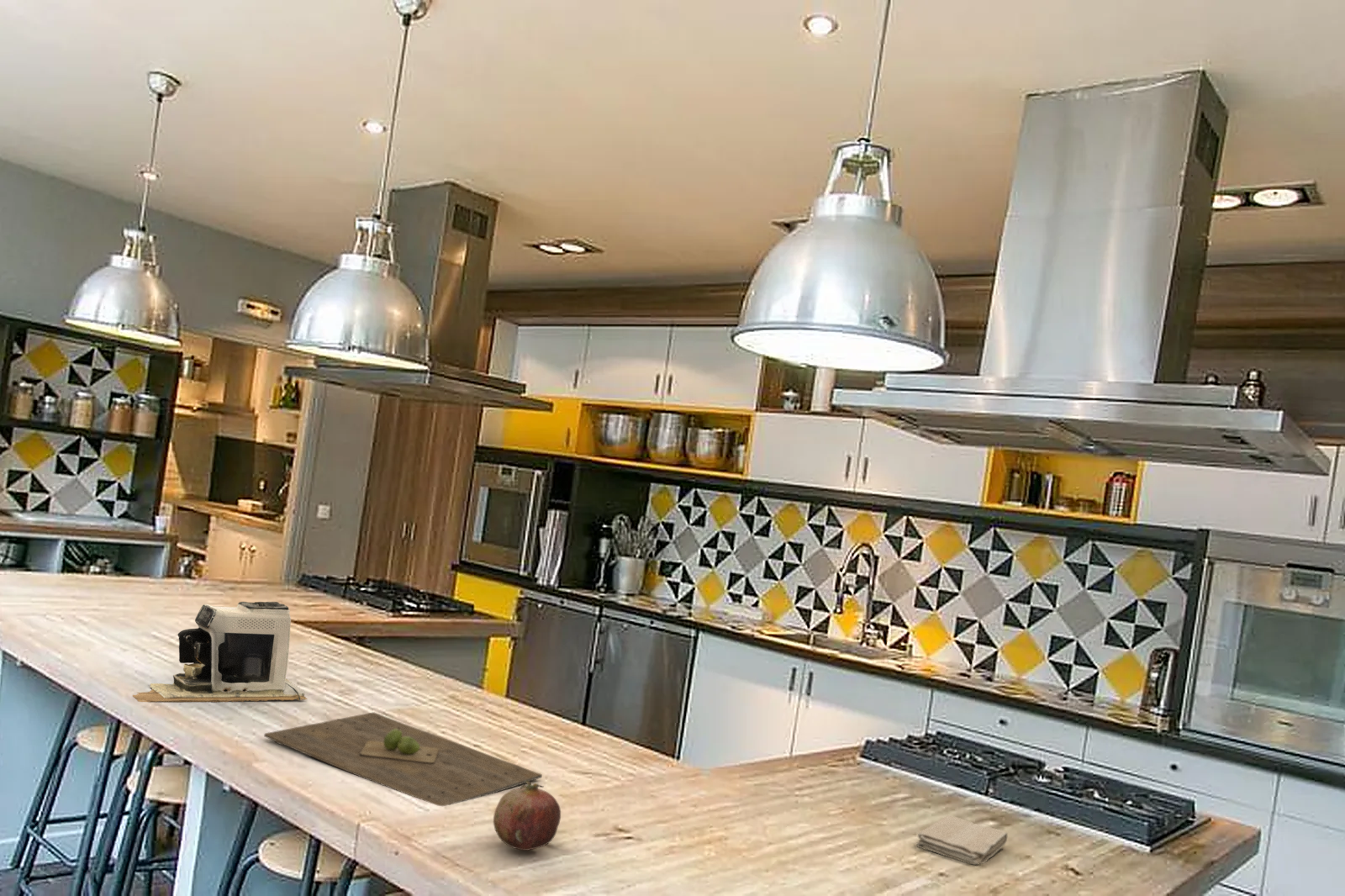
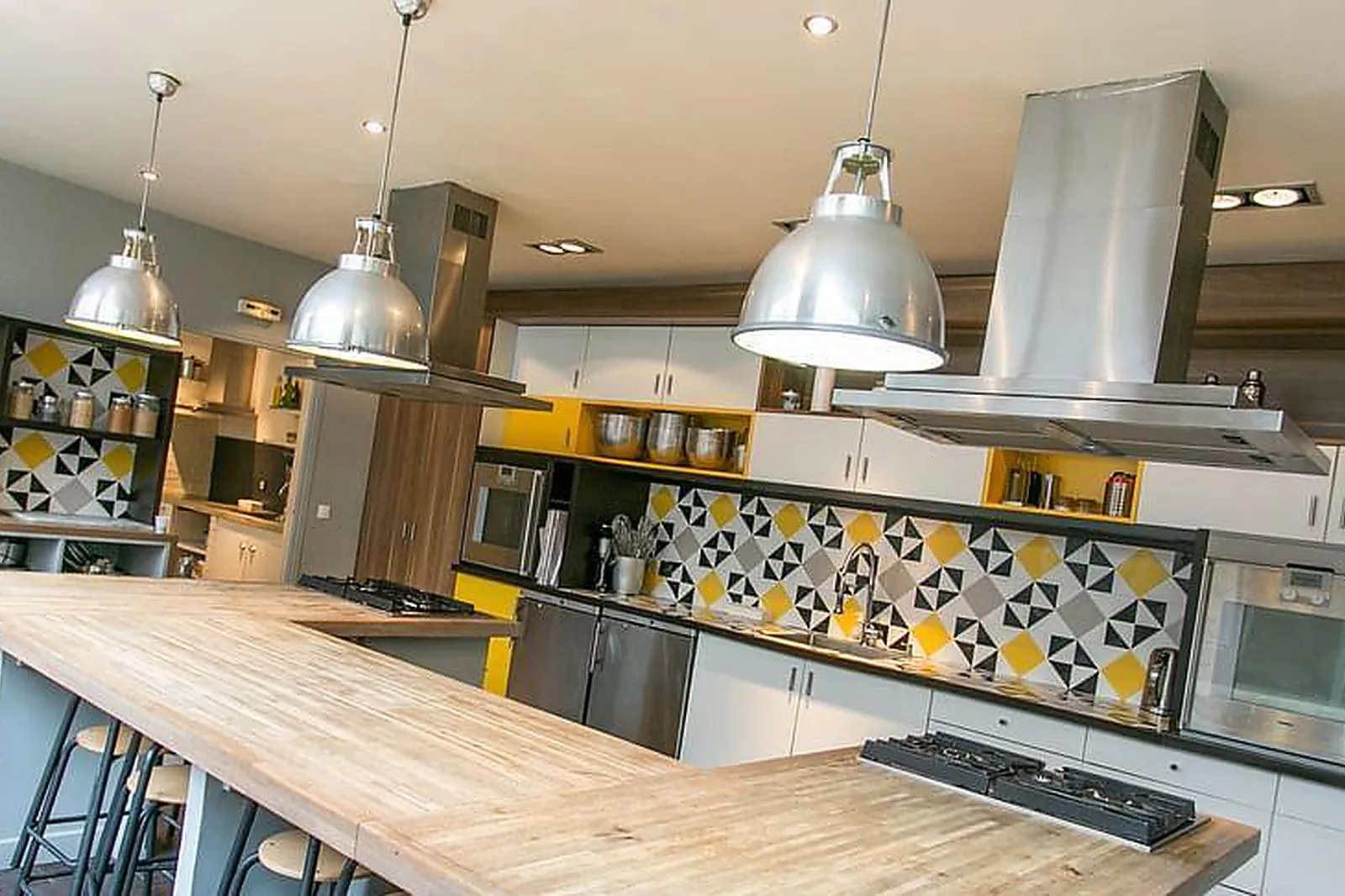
- fruit (527, 814)
- cutting board (404, 744)
- washcloth (963, 837)
- coffee maker (233, 650)
